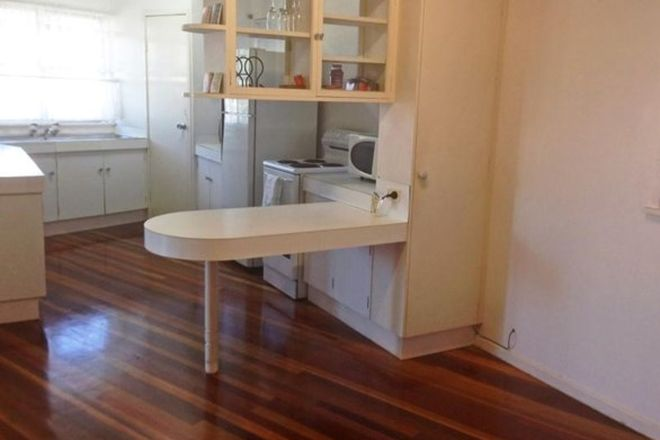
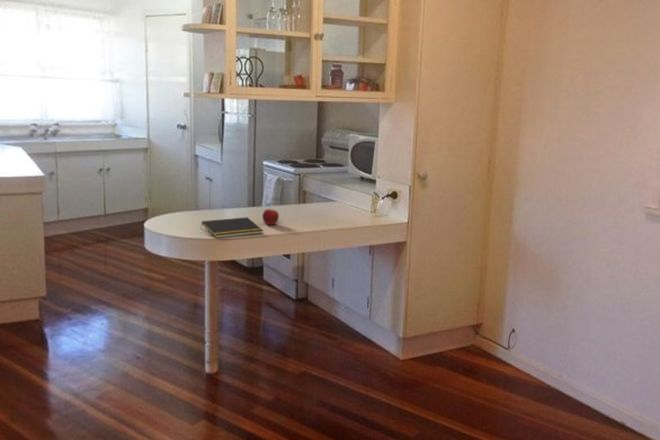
+ fruit (270, 216)
+ notepad (232, 227)
